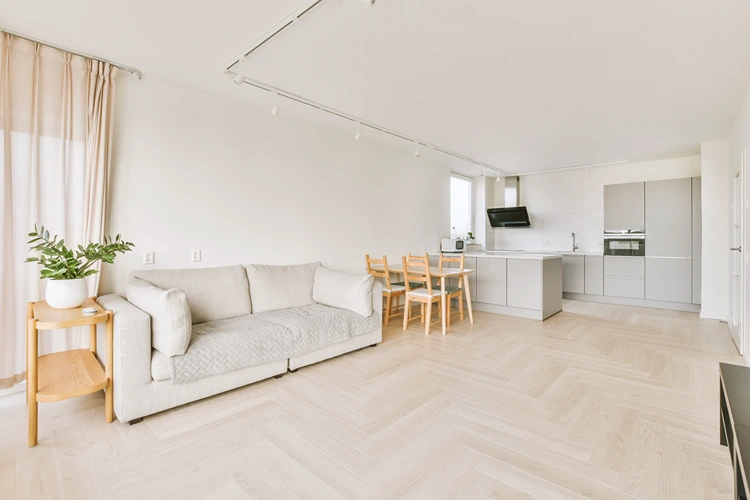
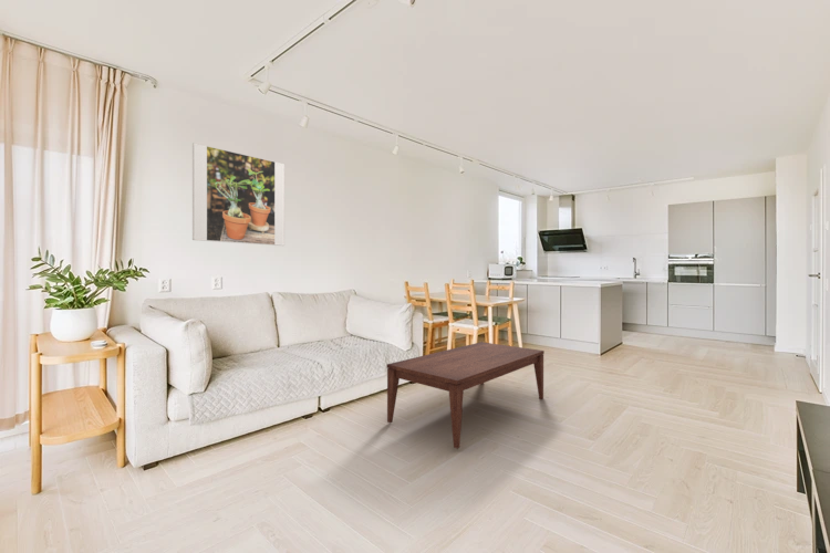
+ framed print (241, 198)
+ coffee table (471, 383)
